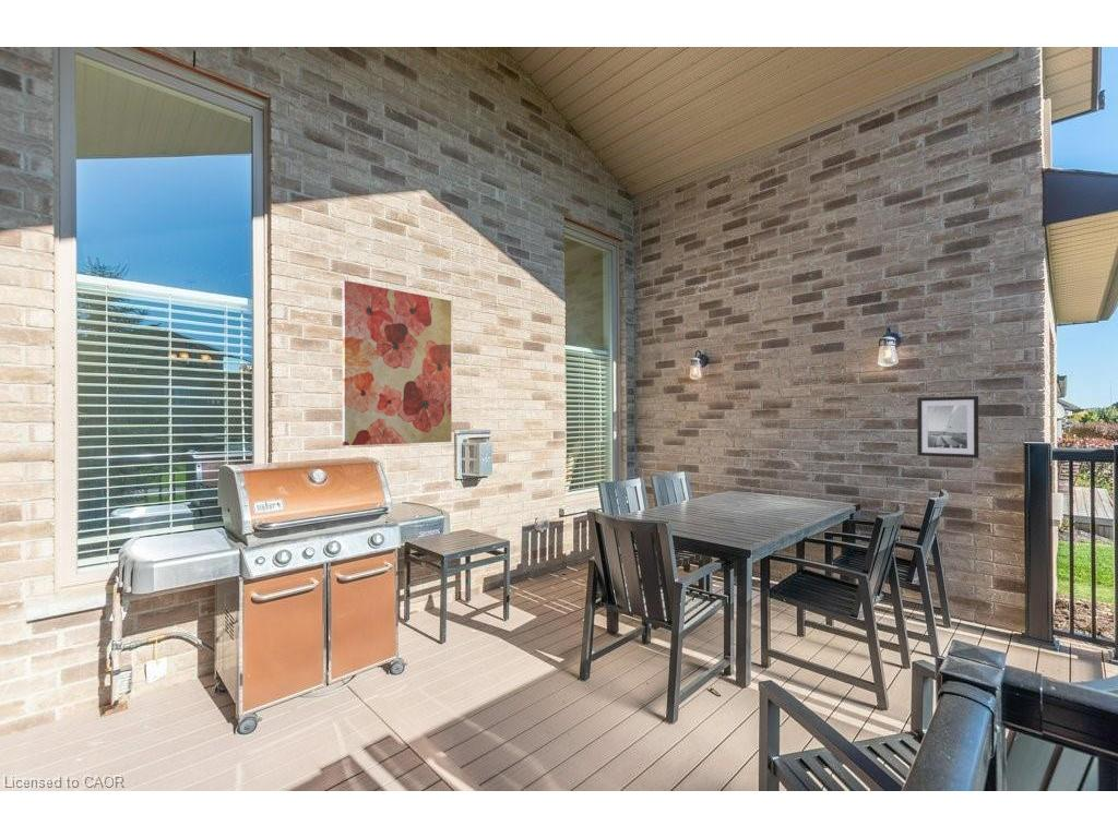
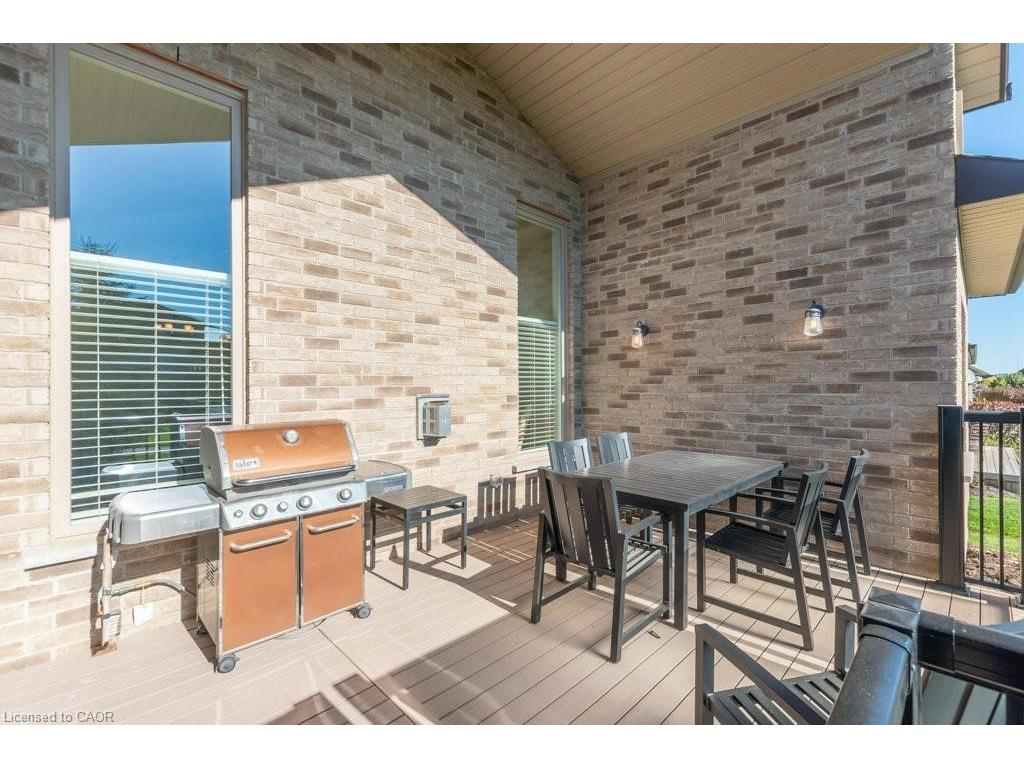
- wall art (401, 367)
- wall art (947, 427)
